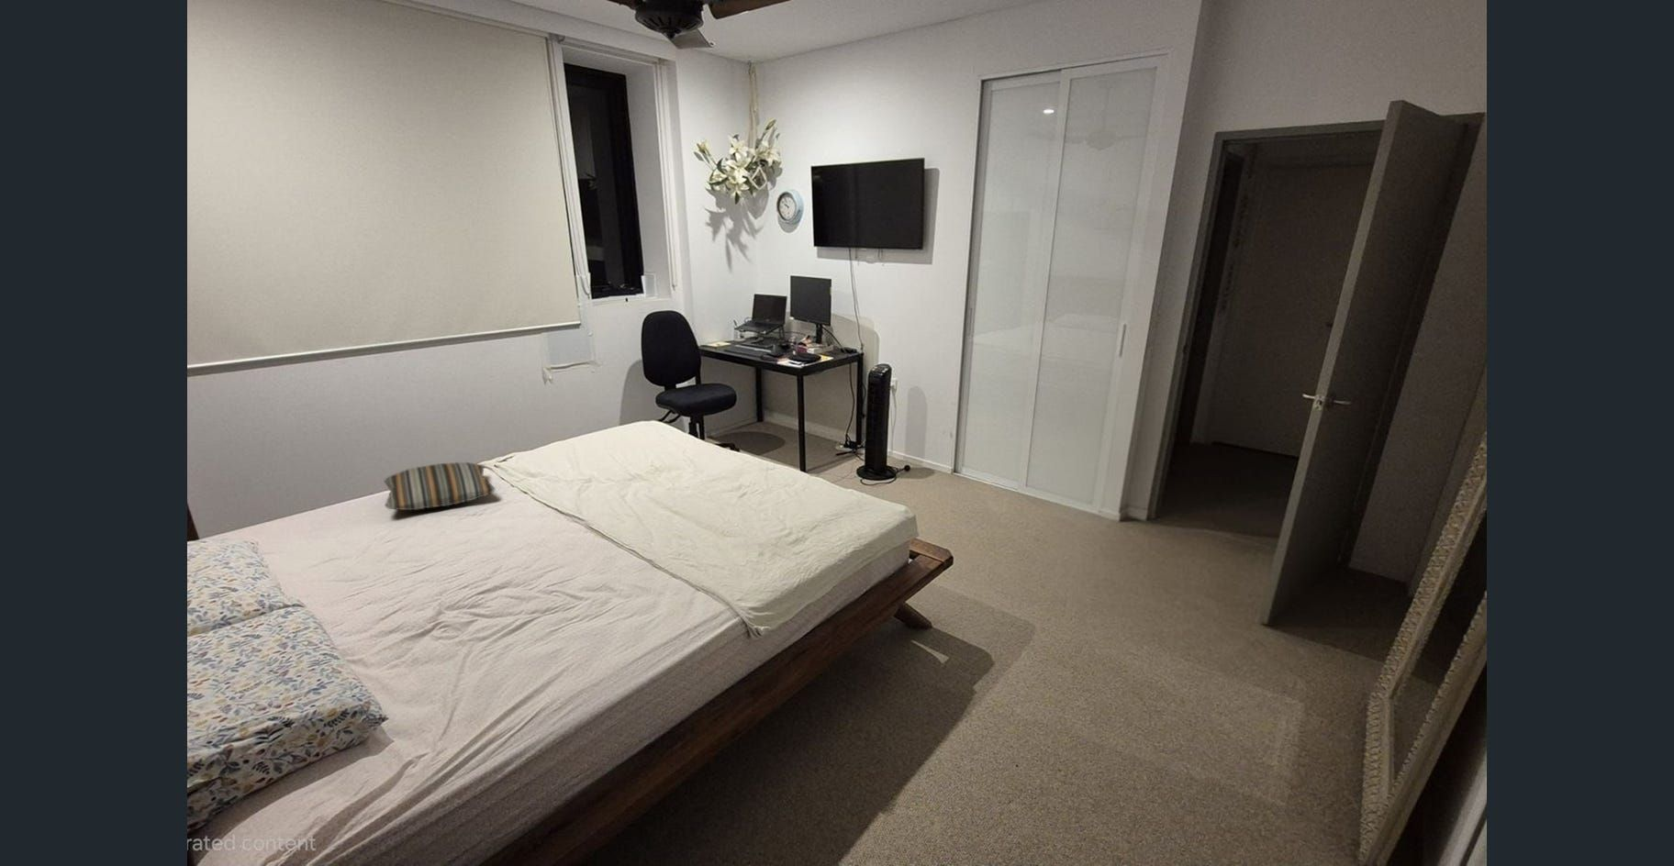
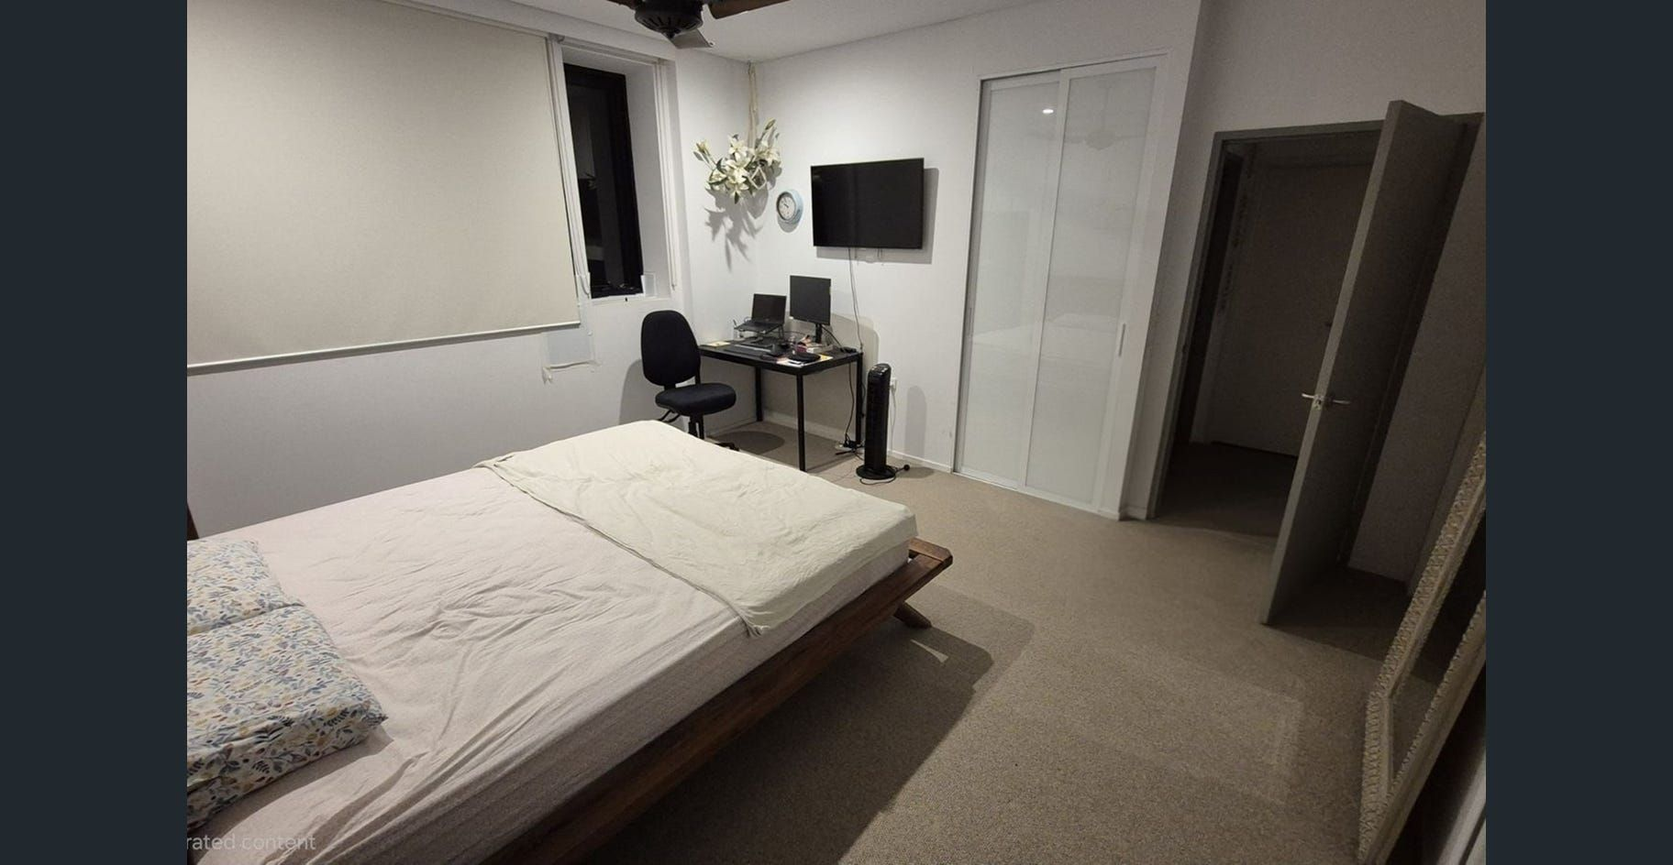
- pillow (439, 485)
